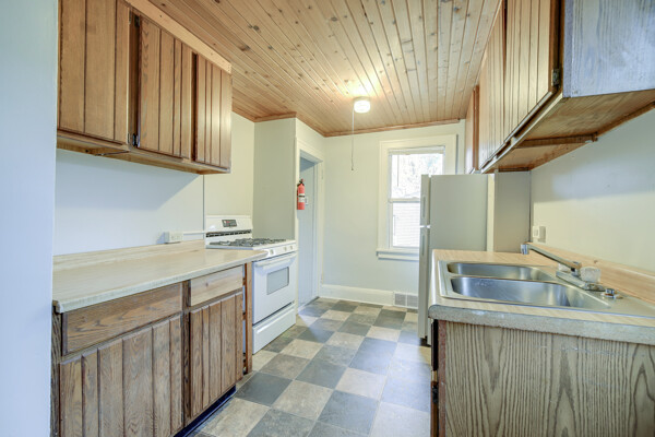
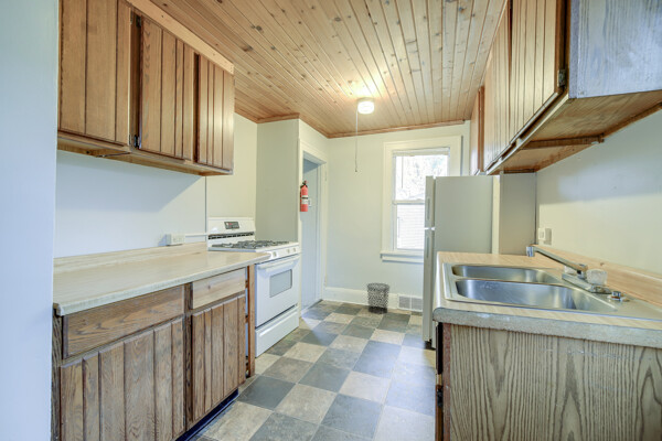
+ waste bin (377, 298)
